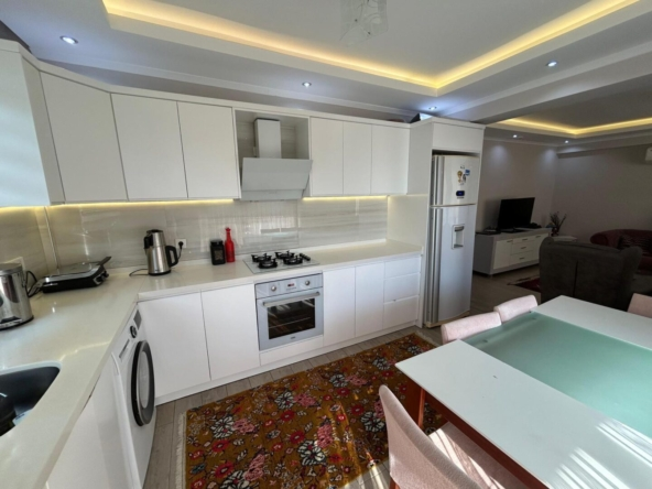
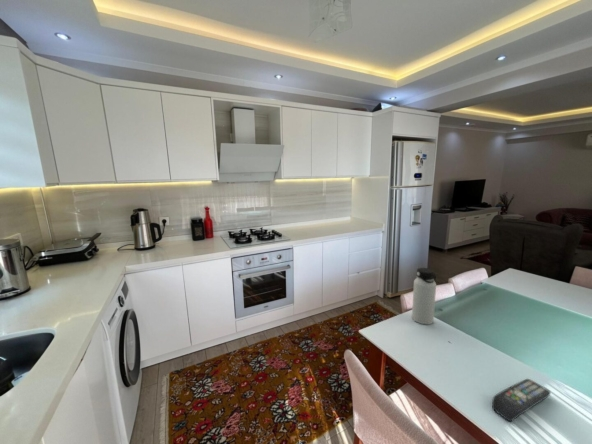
+ water bottle (424, 295)
+ remote control (521, 397)
